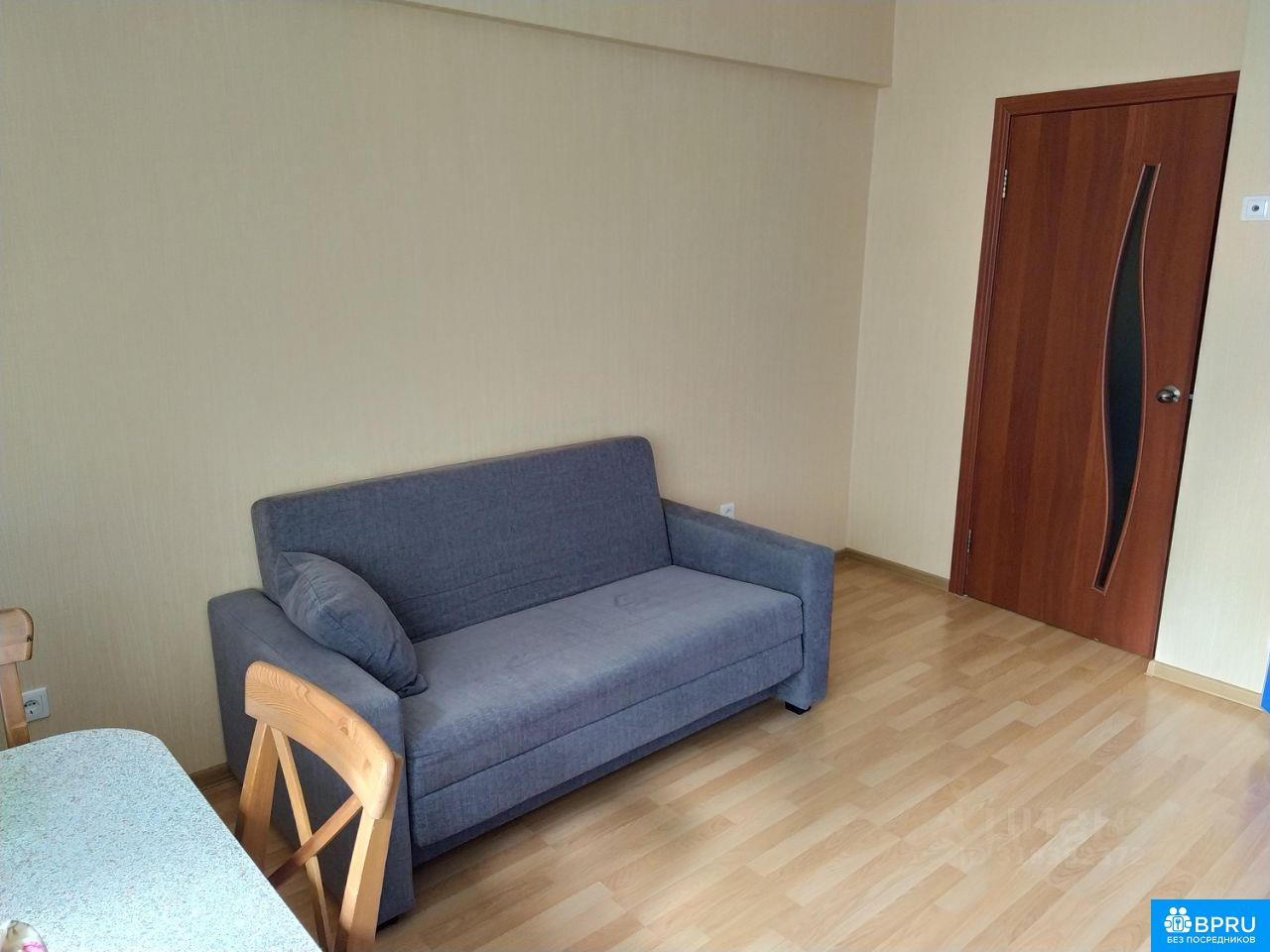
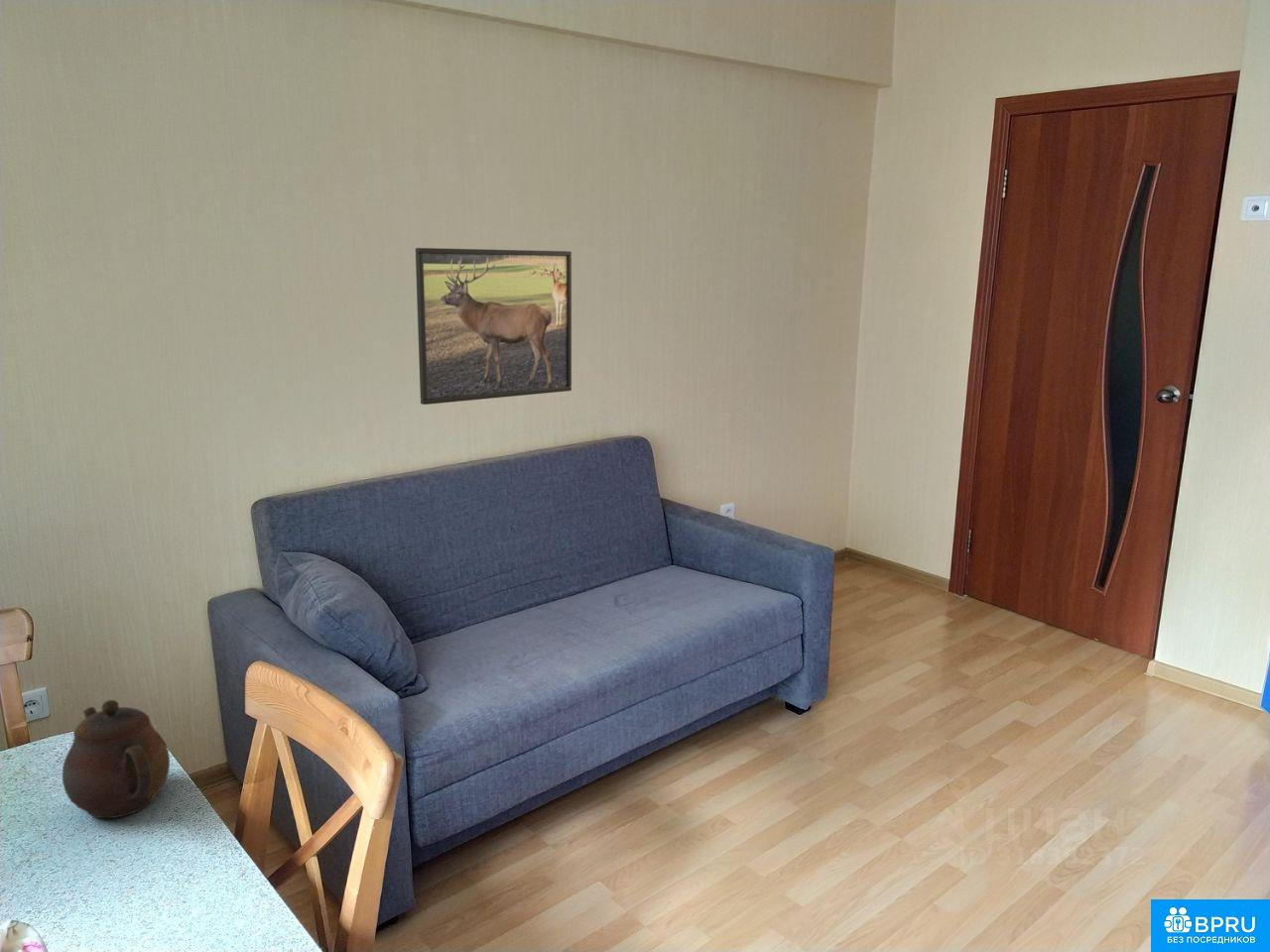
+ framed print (498, 324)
+ teapot (116, 754)
